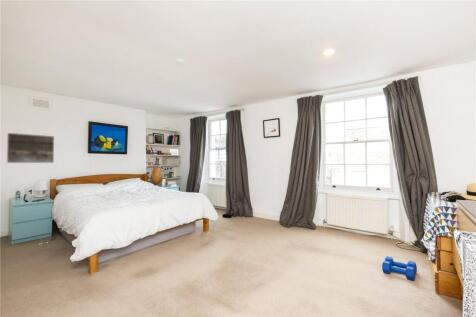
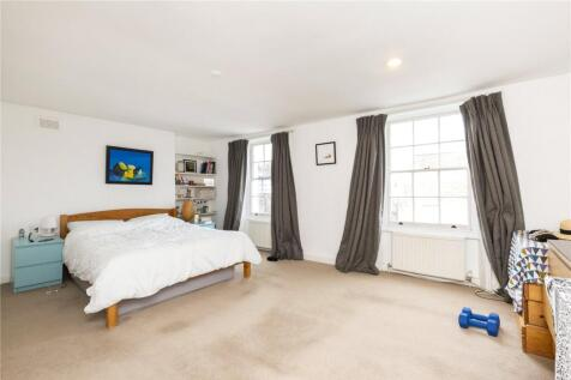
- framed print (31, 148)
